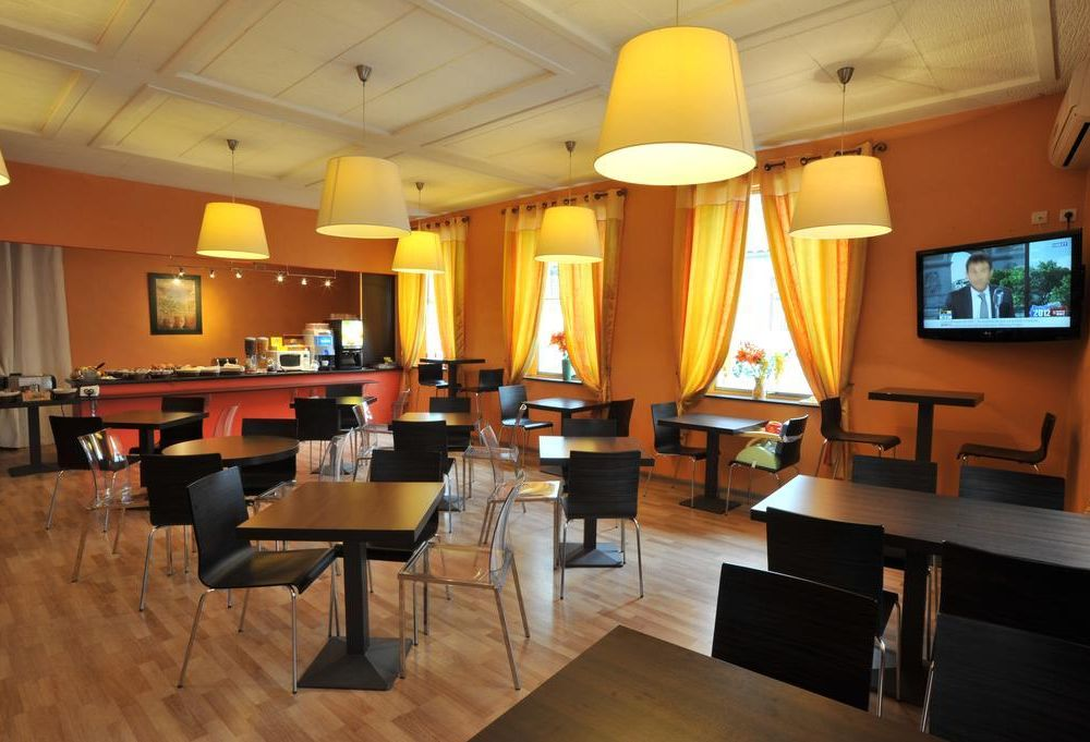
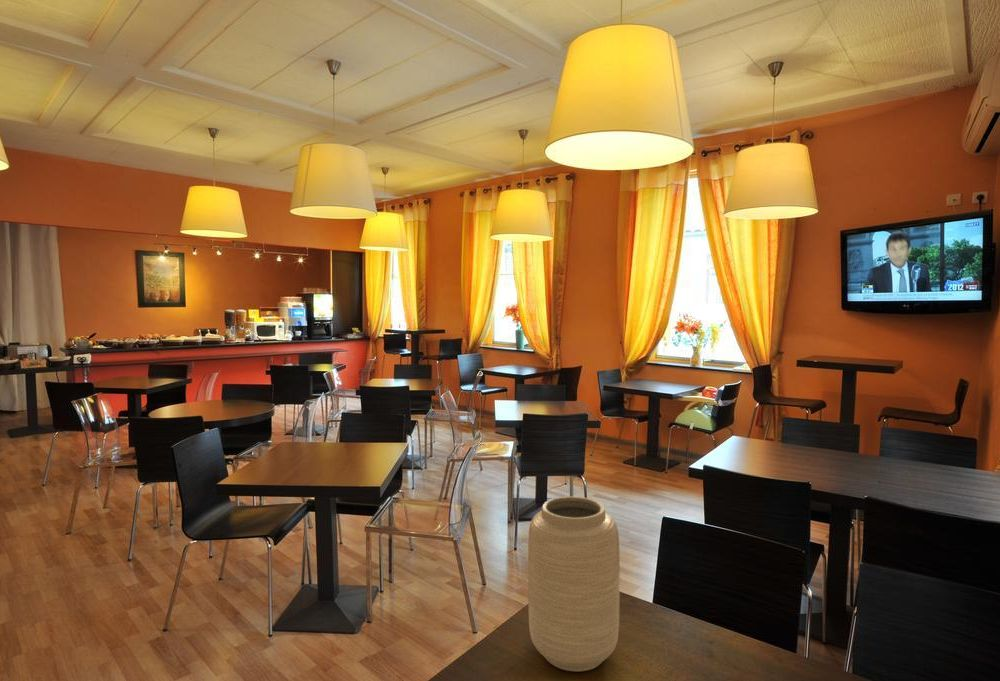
+ vase (573, 579)
